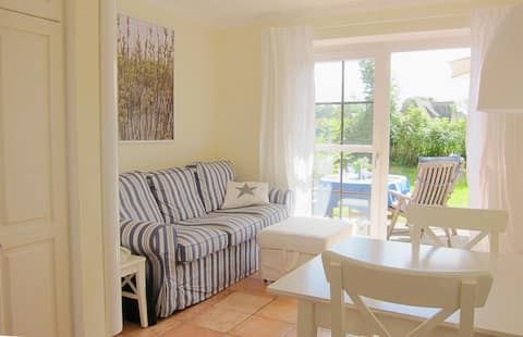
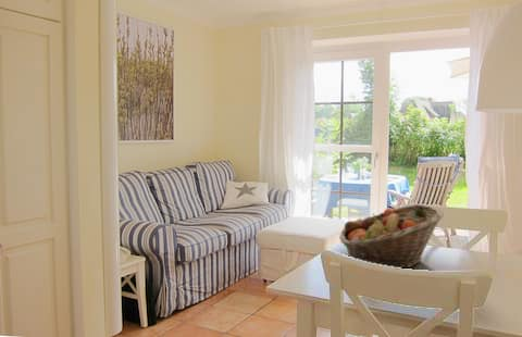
+ fruit basket (389, 233)
